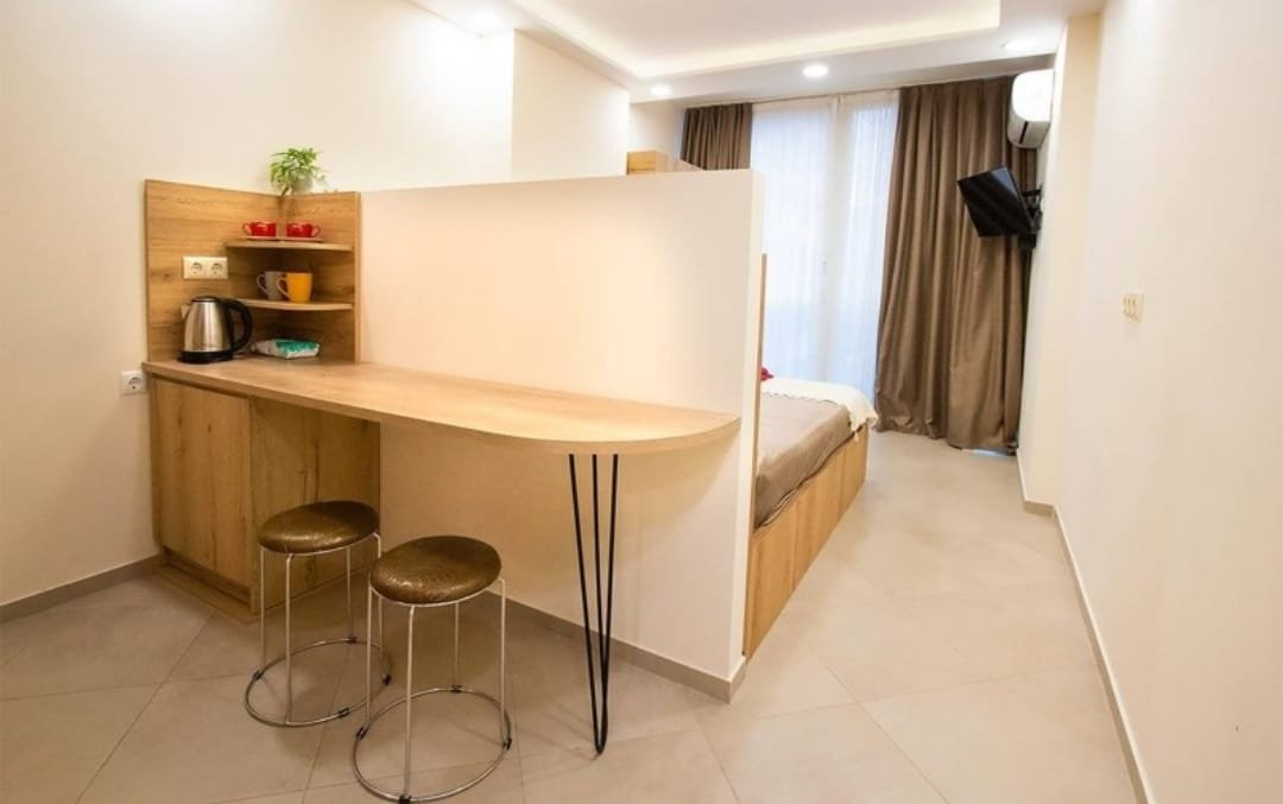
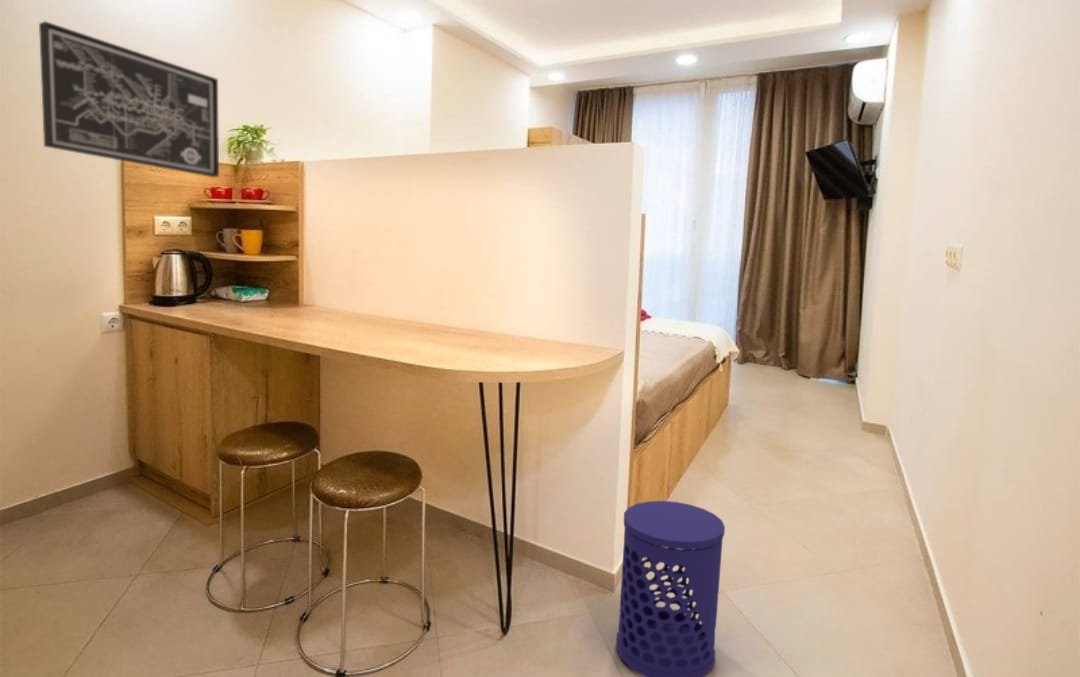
+ wall art (139, 109)
+ waste bin (669, 585)
